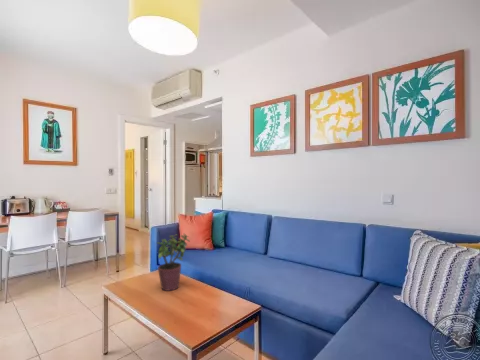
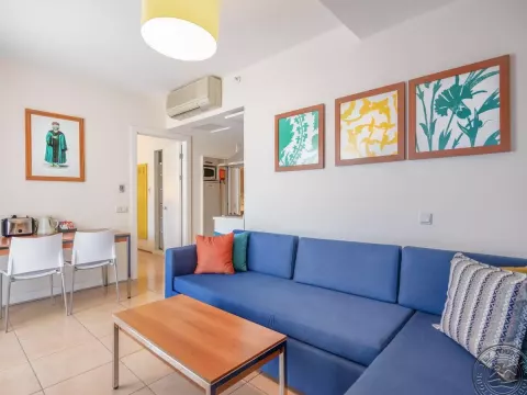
- potted plant (170, 261)
